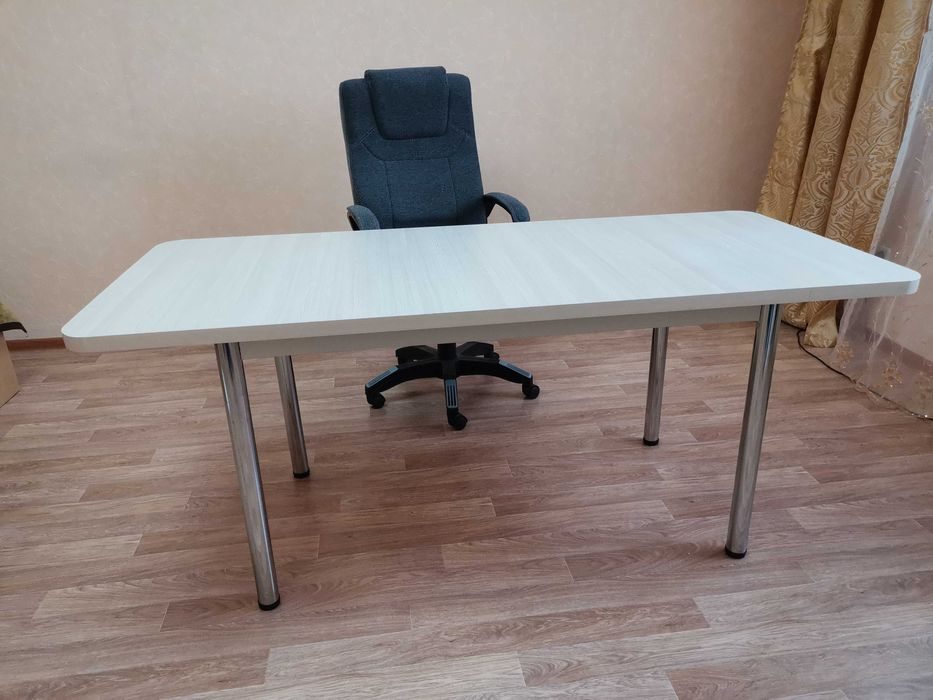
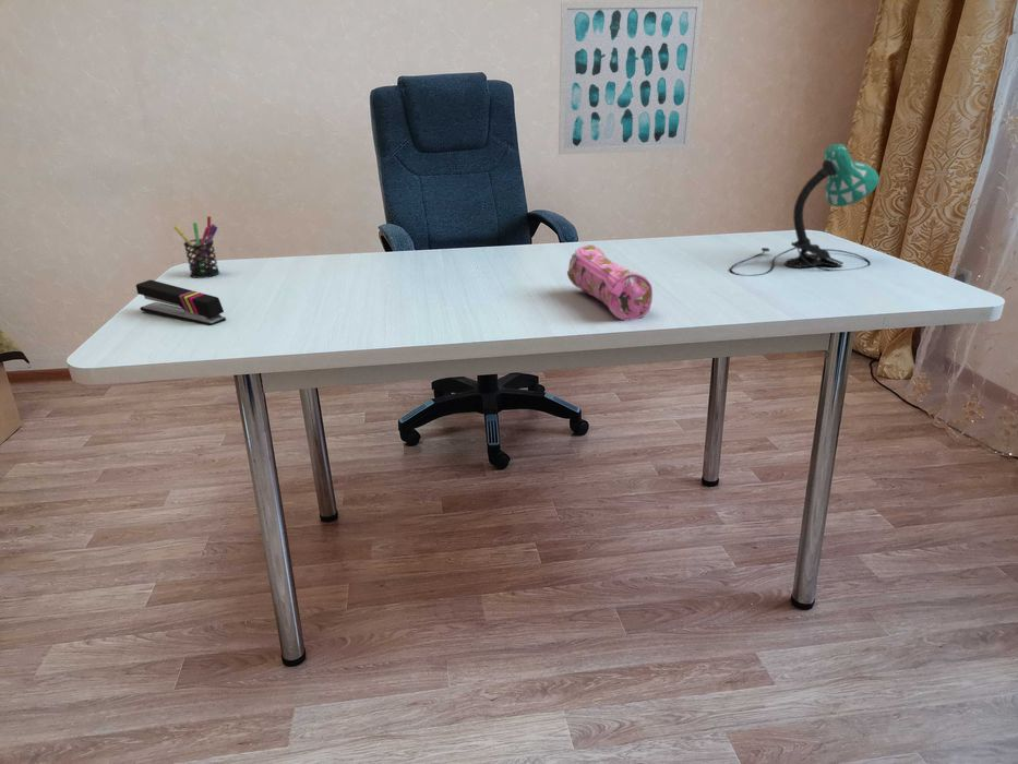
+ wall art (628, 80)
+ pencil case (608, 280)
+ desk lamp (800, 204)
+ stapler (179, 301)
+ pen holder (201, 246)
